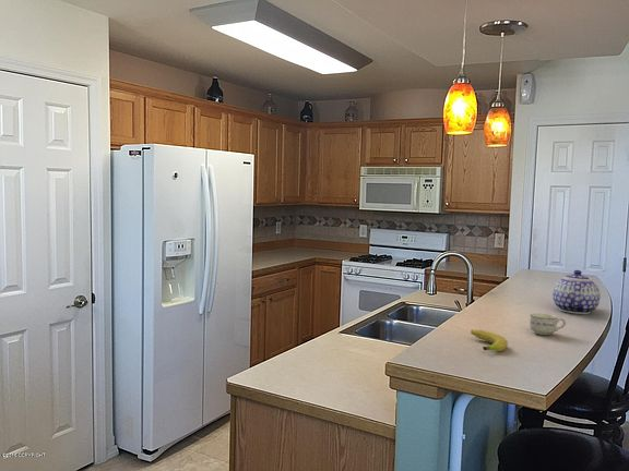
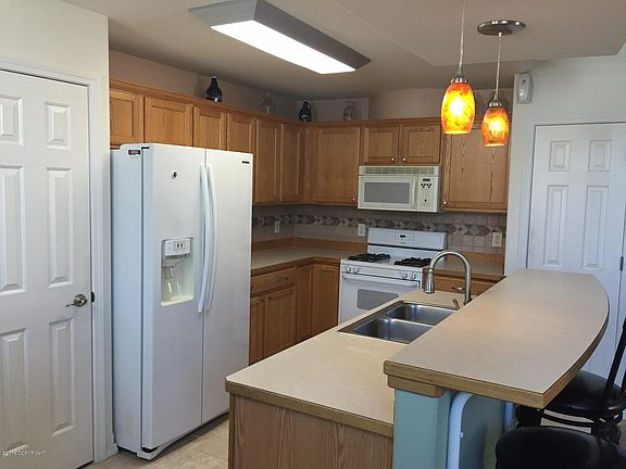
- cup (547, 325)
- fruit (486, 340)
- teapot (575, 290)
